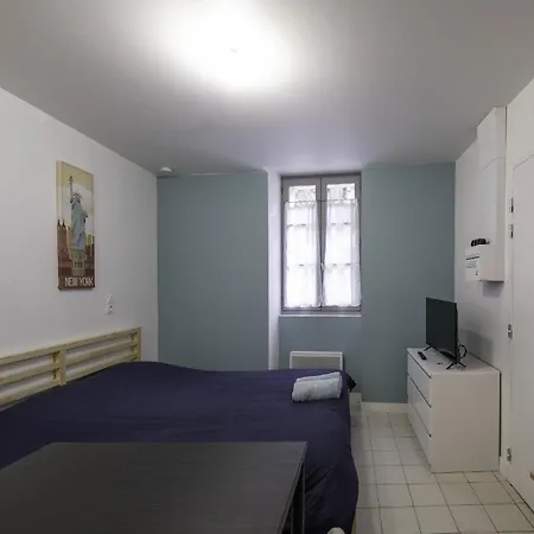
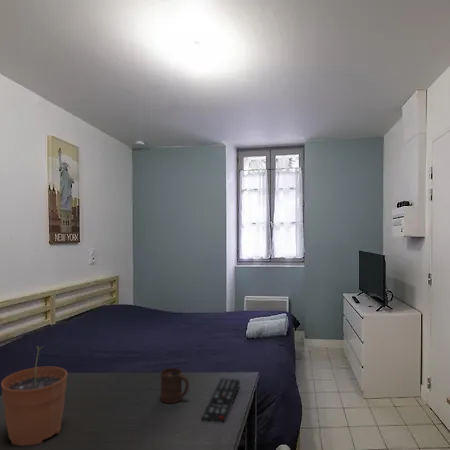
+ cup (174, 385)
+ plant pot (35, 391)
+ remote control (222, 398)
